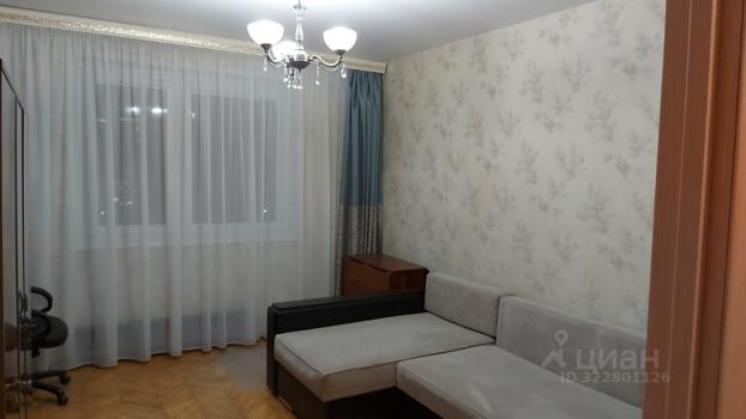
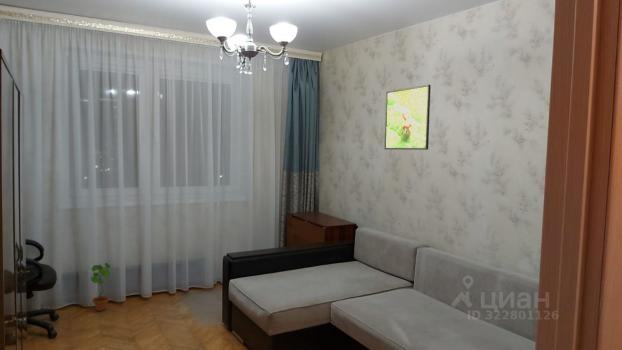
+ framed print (406, 119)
+ potted plant (101, 286)
